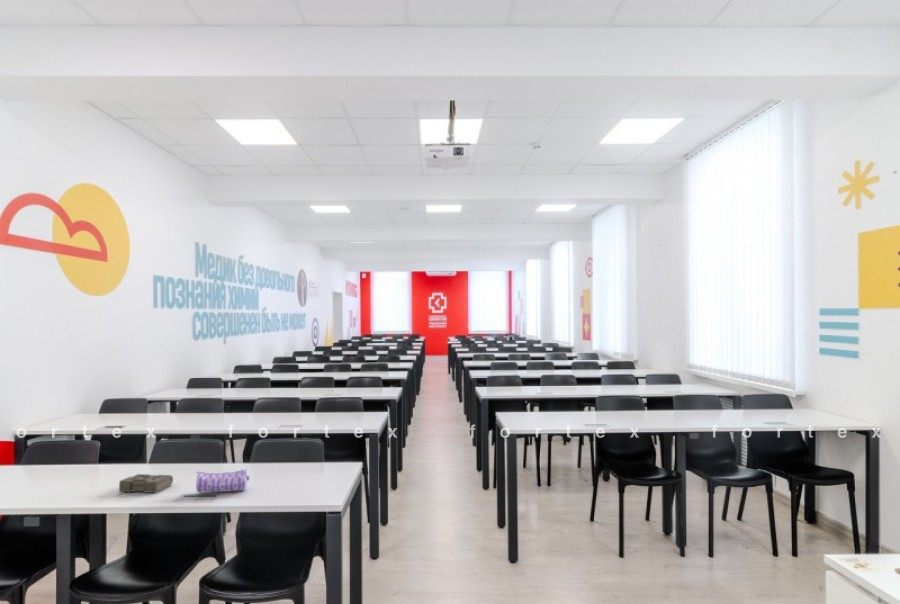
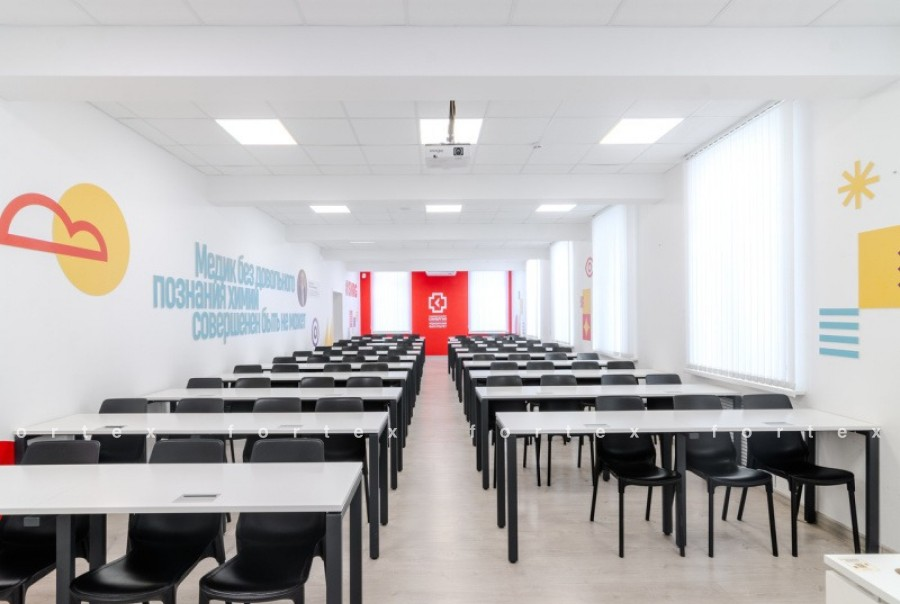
- diary (146, 481)
- pencil case (222, 480)
